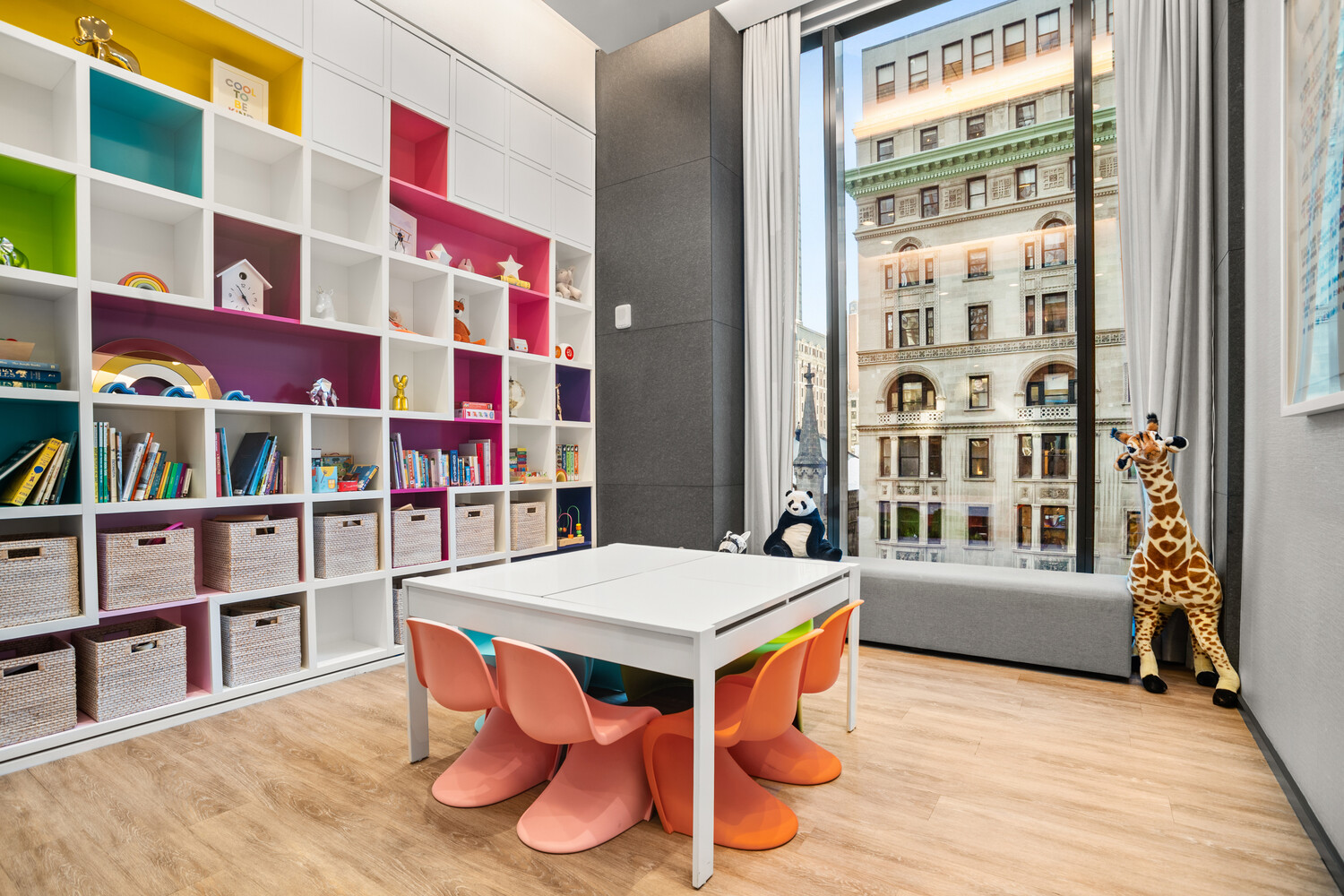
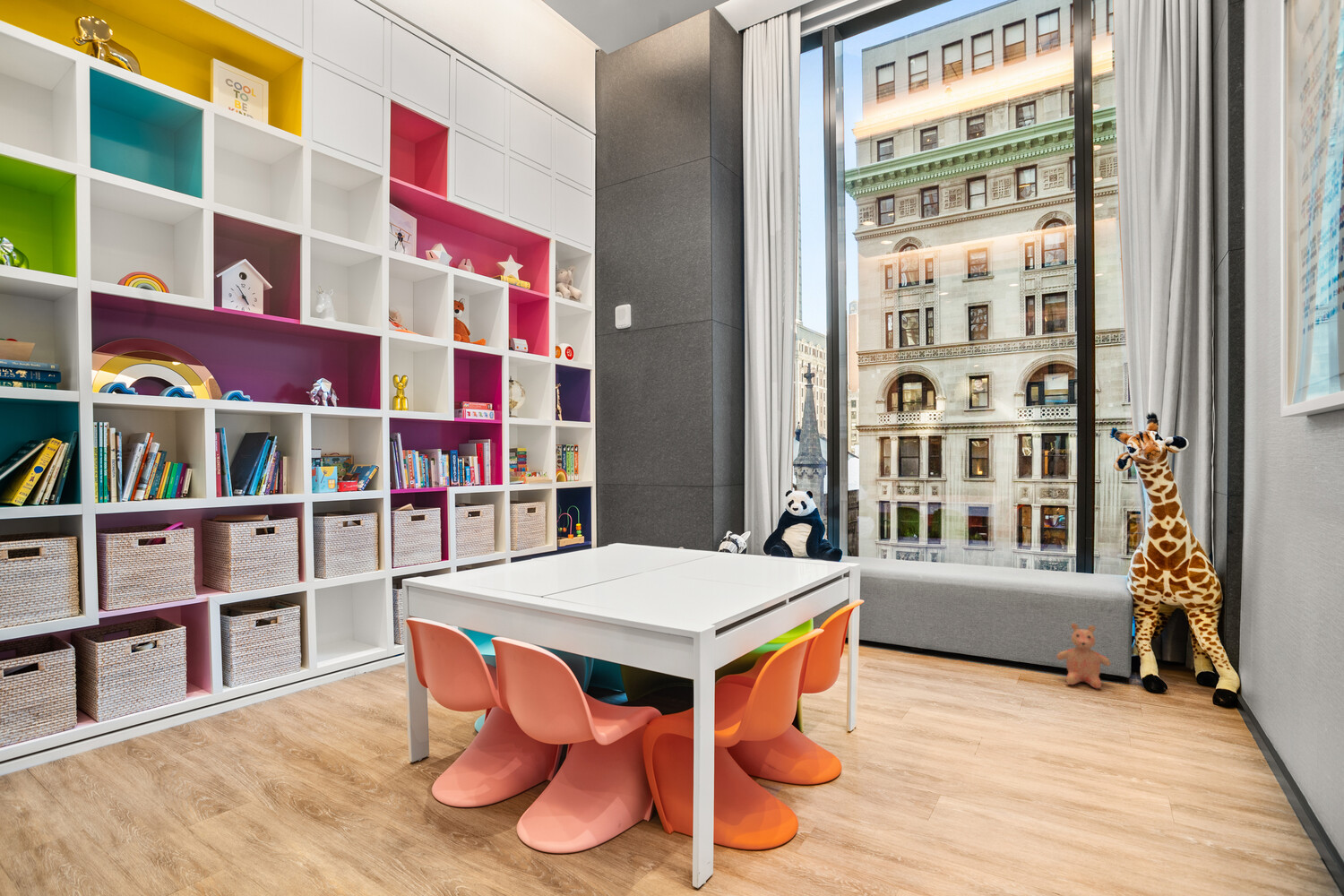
+ stuffed animal (1083, 654)
